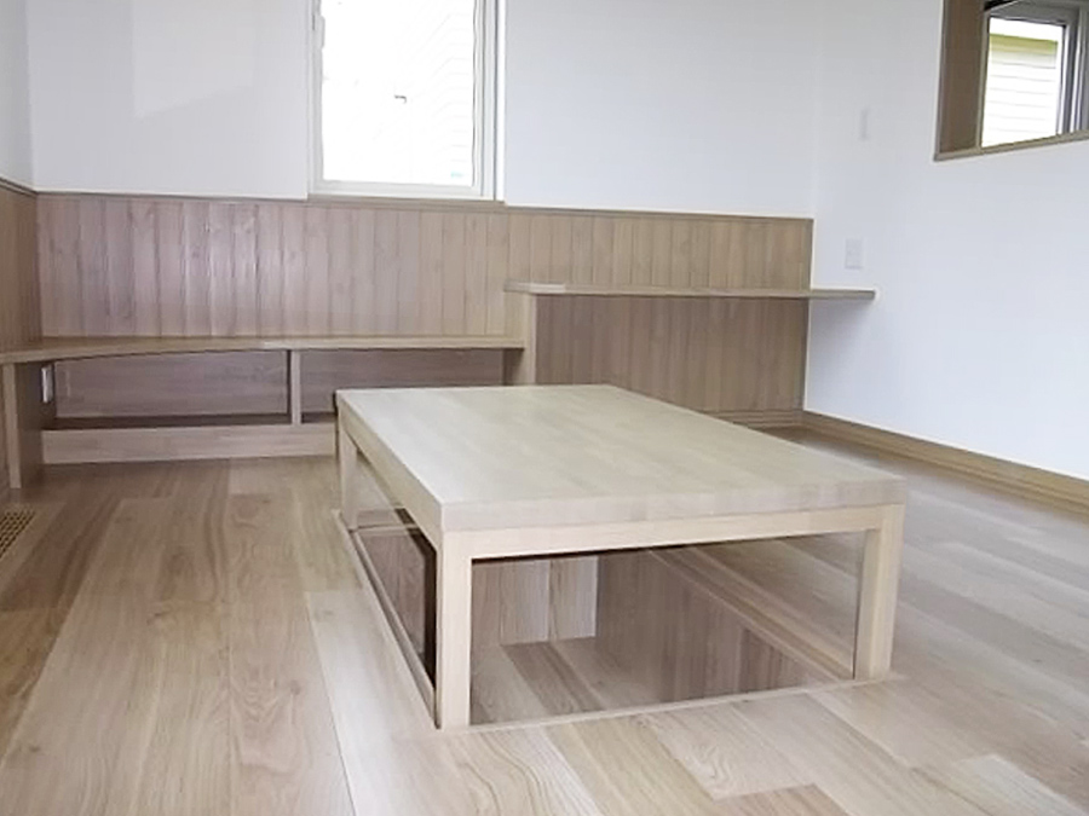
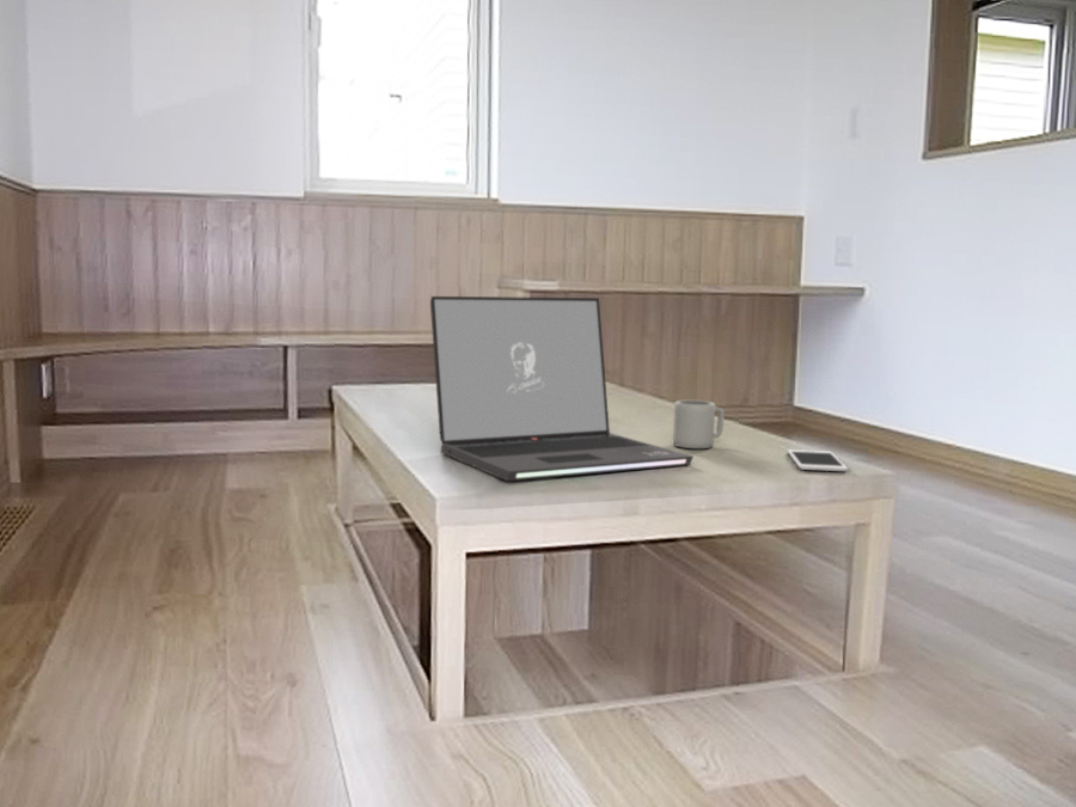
+ laptop (558, 378)
+ cell phone (815, 459)
+ cup (699, 423)
